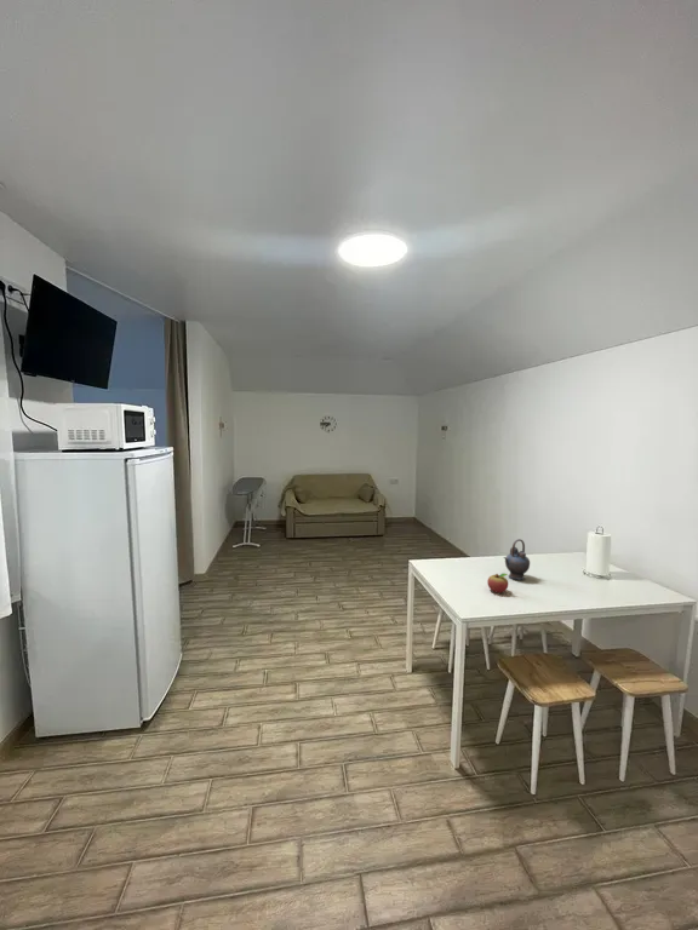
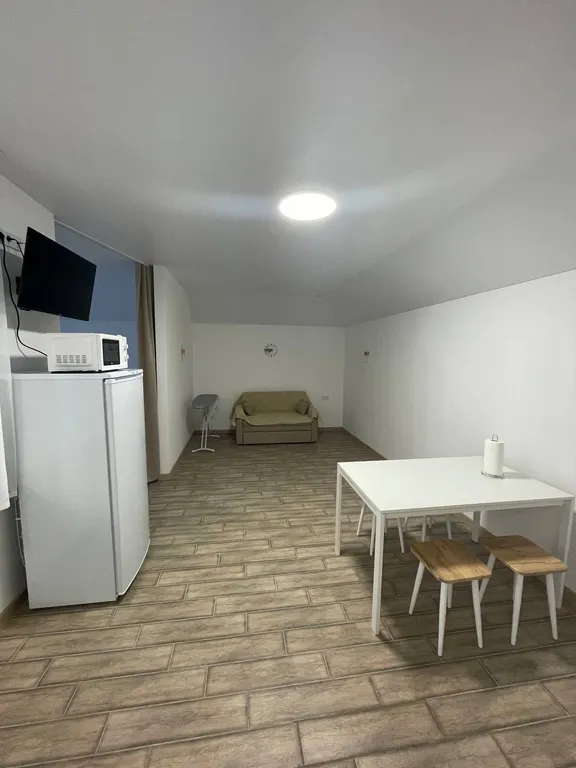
- fruit (497, 581)
- teapot (515, 558)
